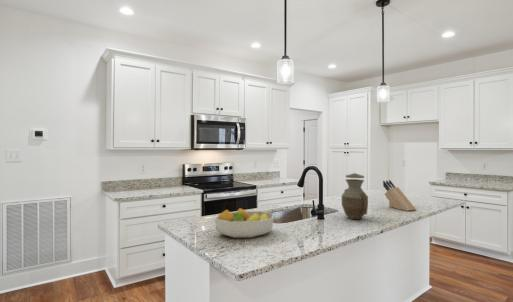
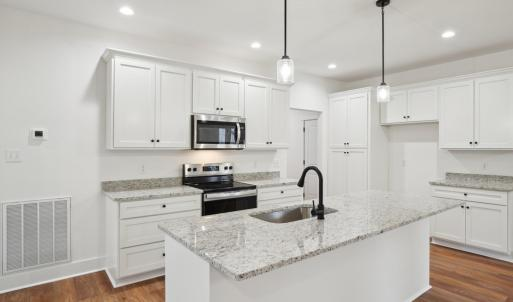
- fruit bowl (245, 220)
- knife block (397, 194)
- vase (354, 195)
